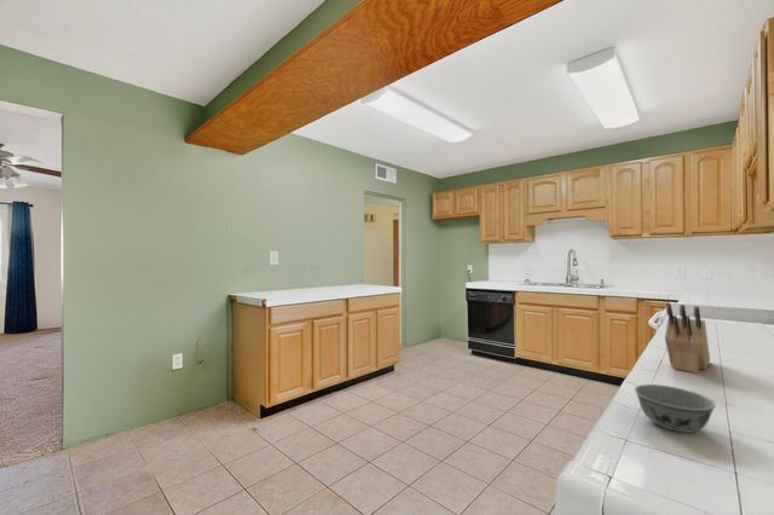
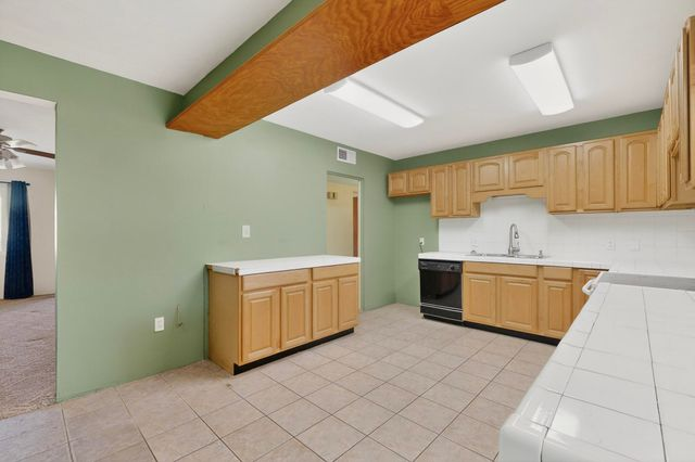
- bowl (672, 410)
- knife block (687, 334)
